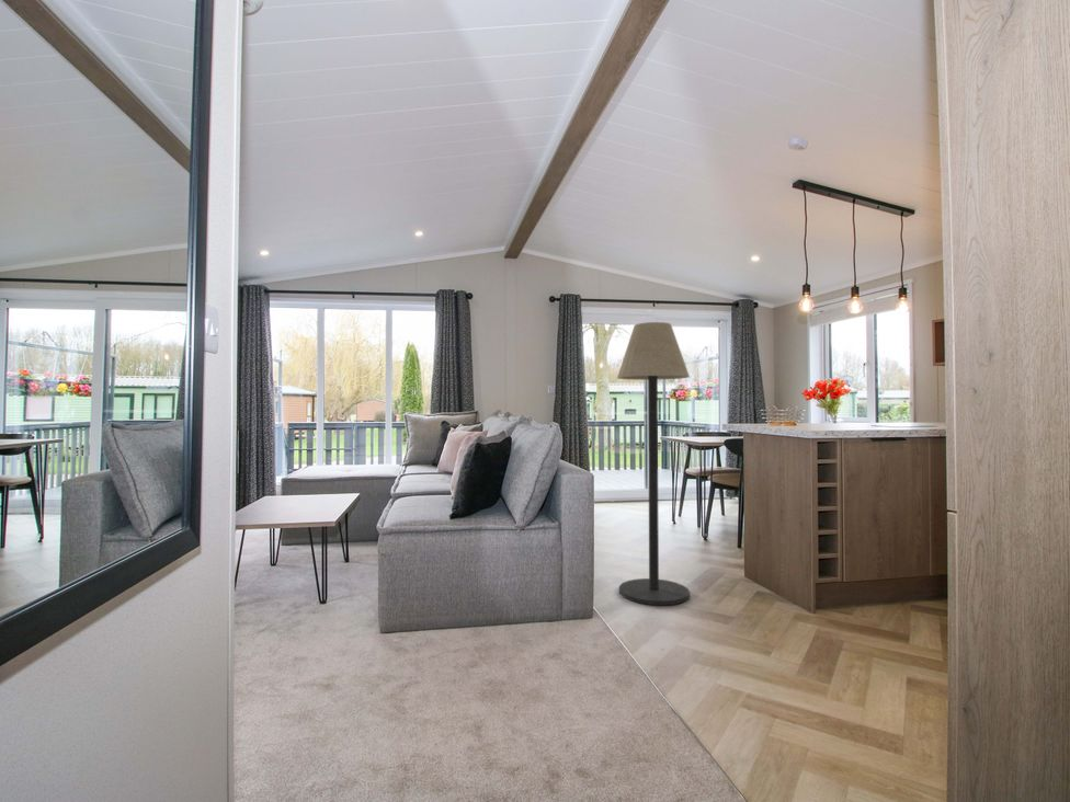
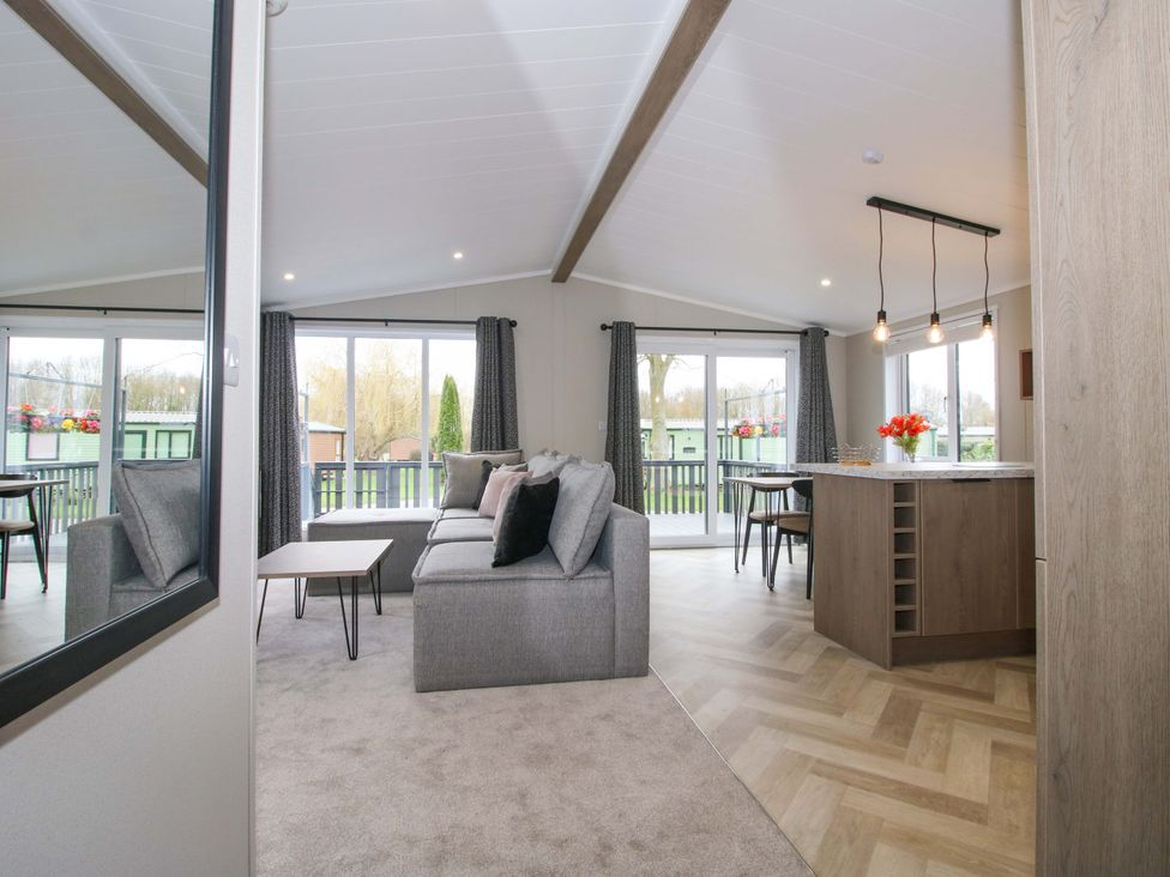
- floor lamp (652, 458)
